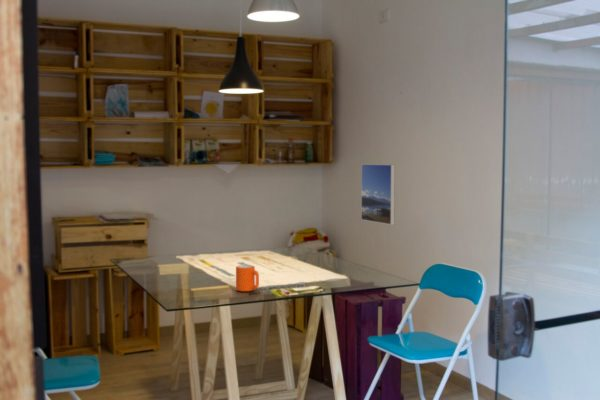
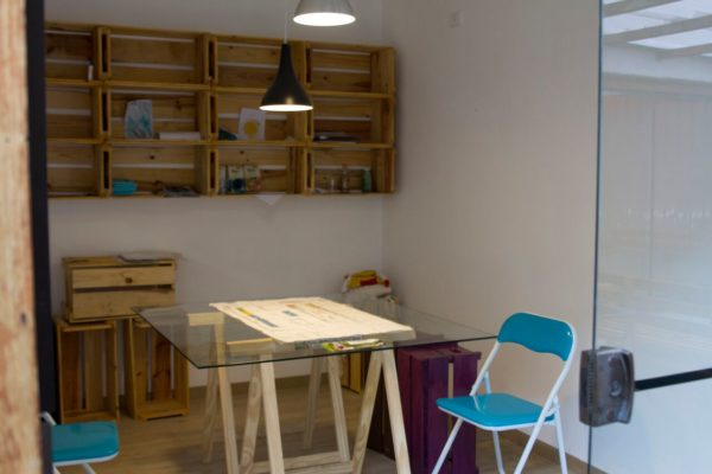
- mug (248, 278)
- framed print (377, 193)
